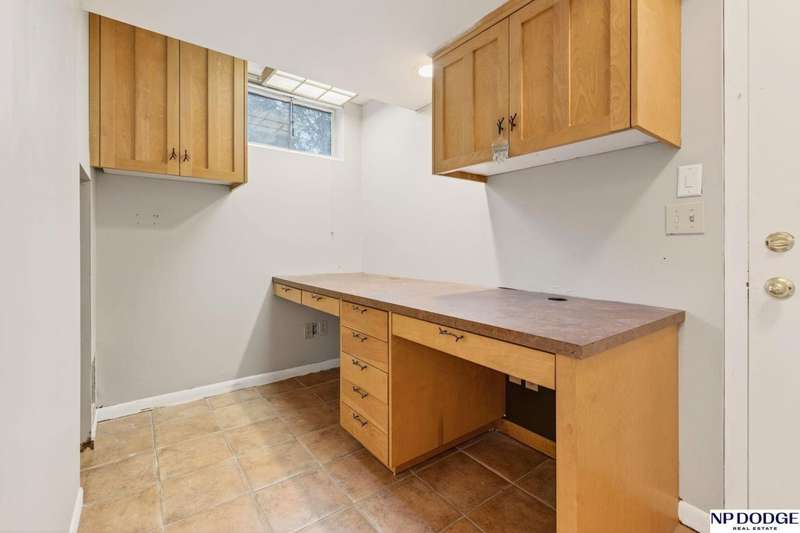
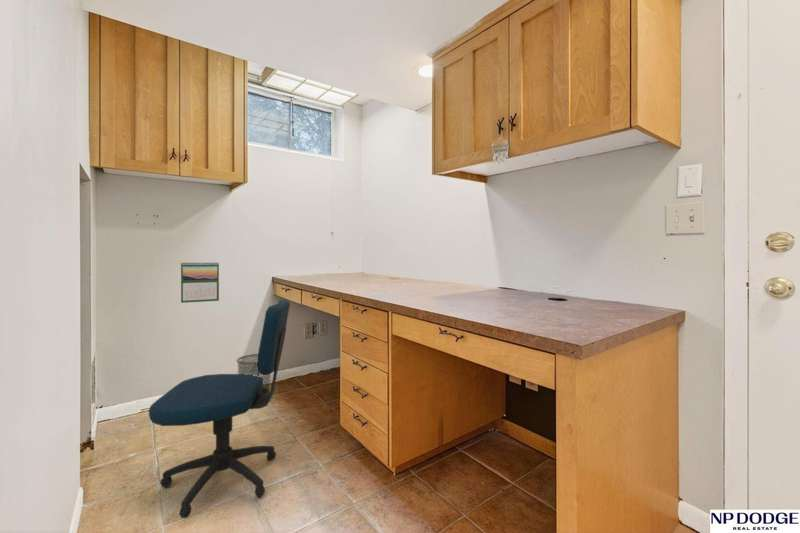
+ office chair (225, 392)
+ calendar (200, 281)
+ waste bin (254, 375)
